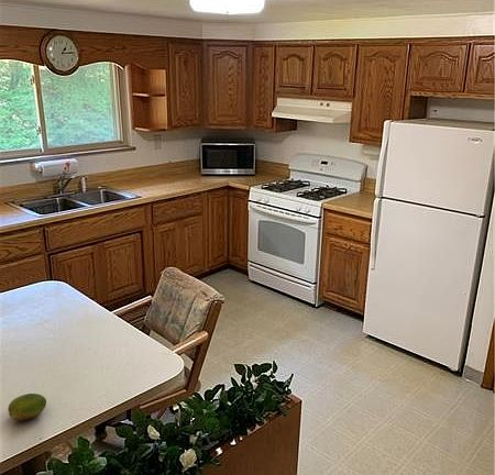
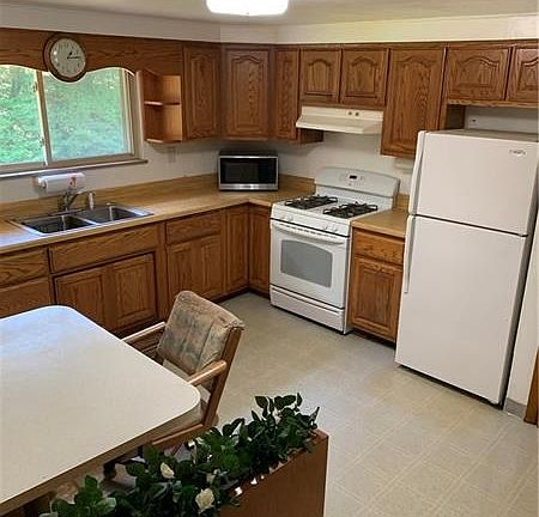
- fruit (28, 406)
